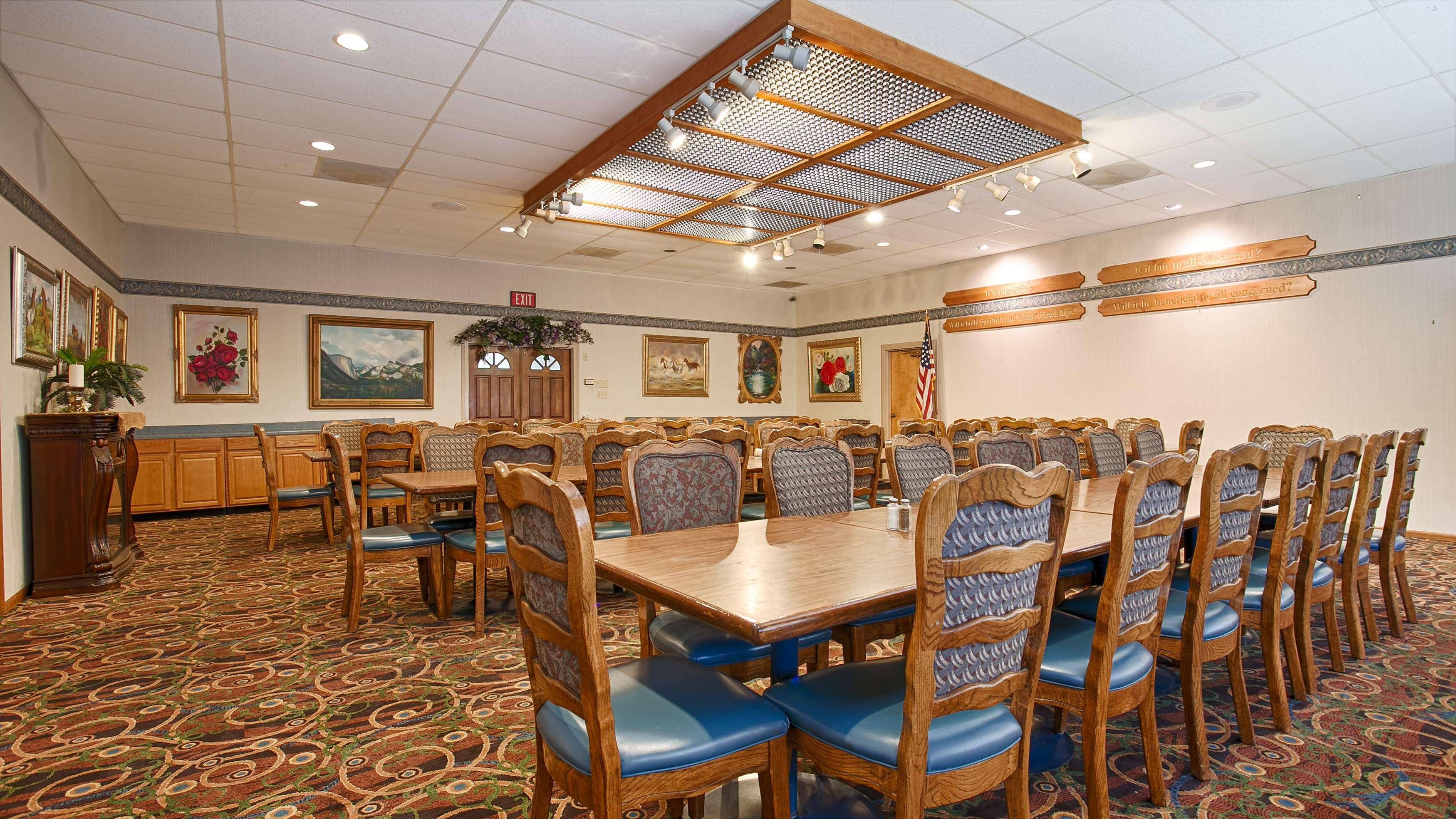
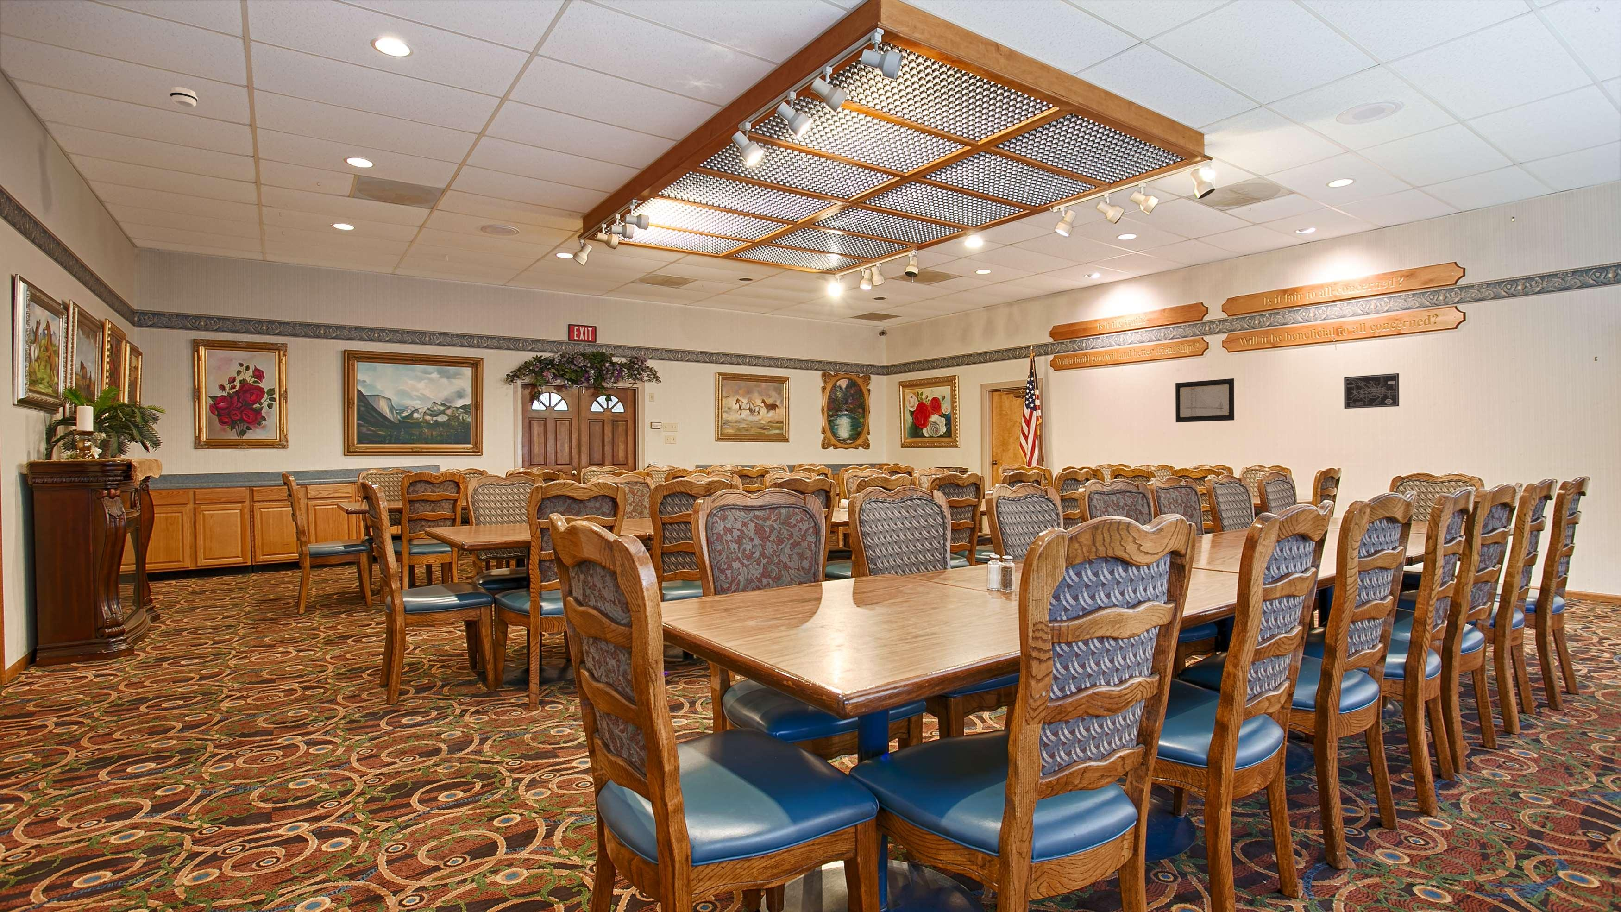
+ wall art (1204, 401)
+ wall art (1371, 391)
+ smoke detector (184, 97)
